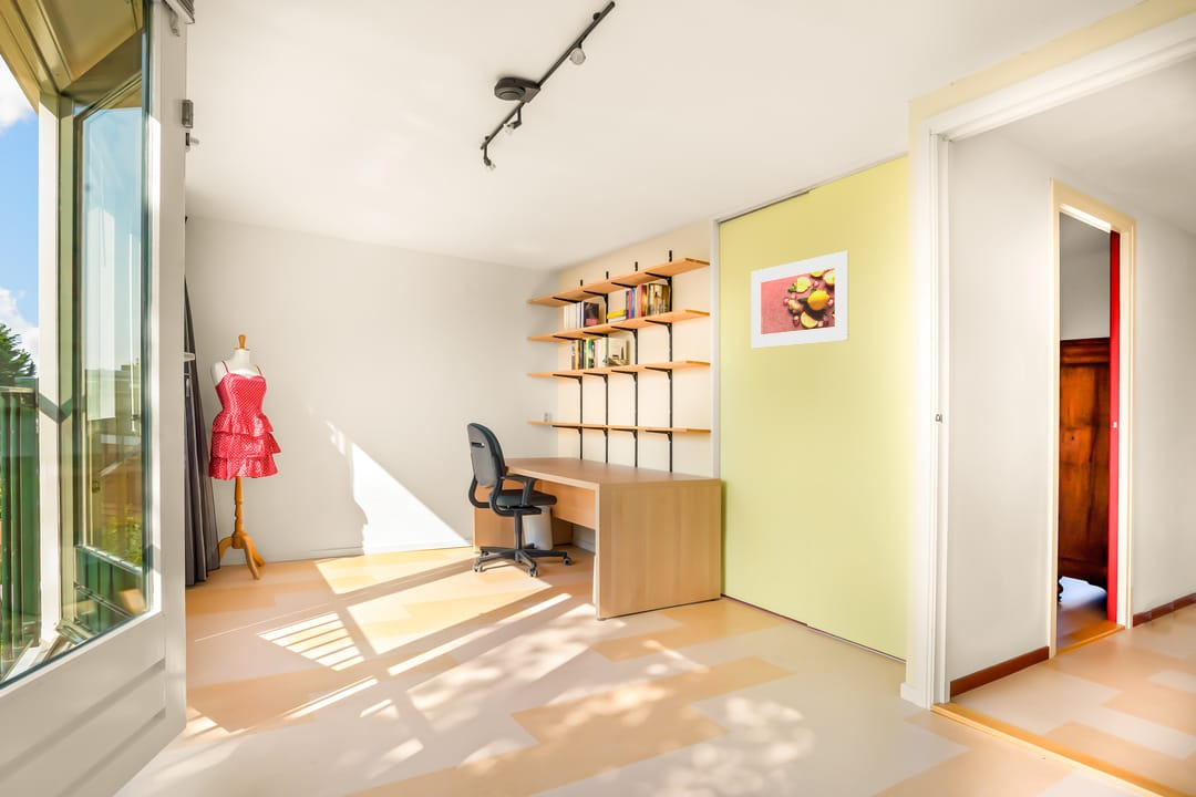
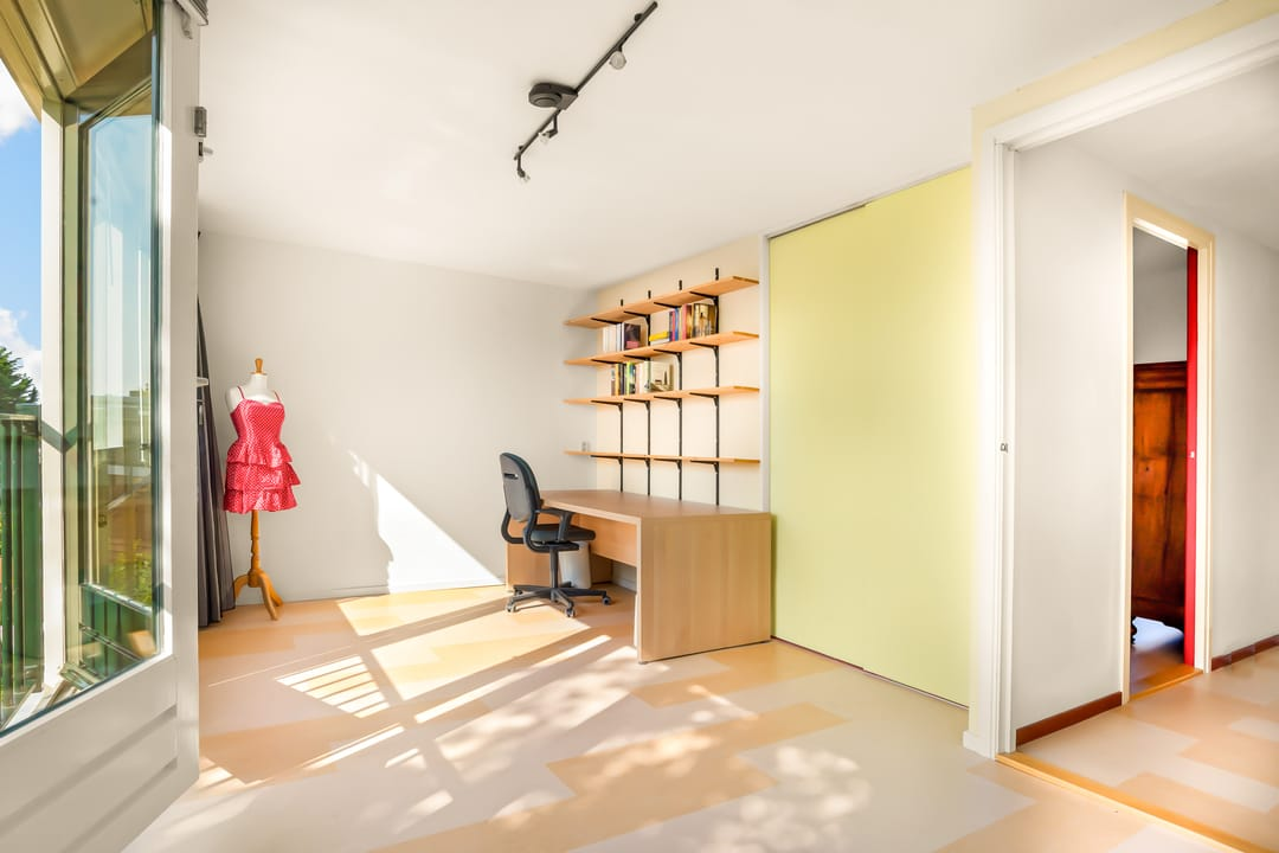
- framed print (796, 303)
